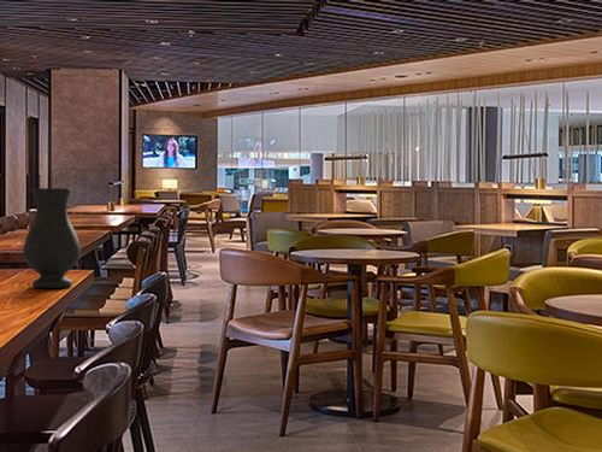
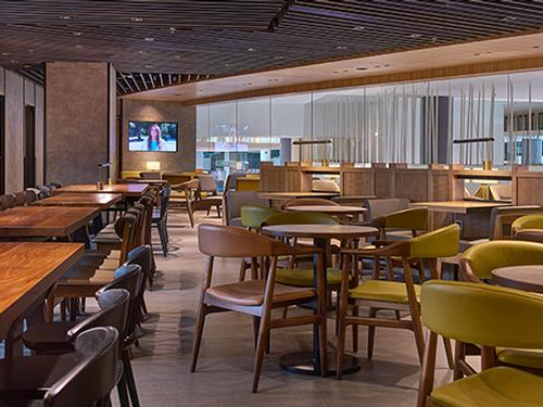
- vase (52, 237)
